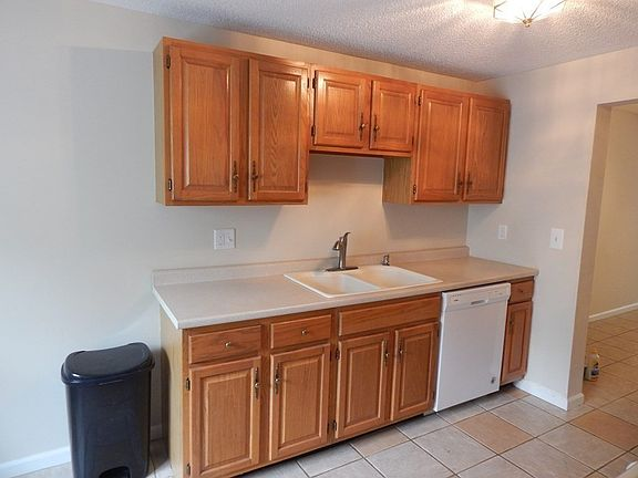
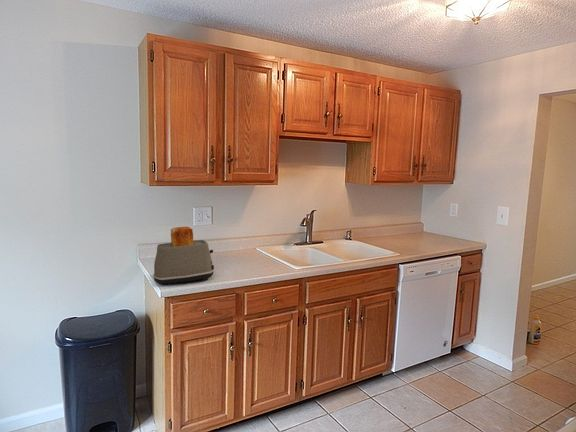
+ toaster (184, 253)
